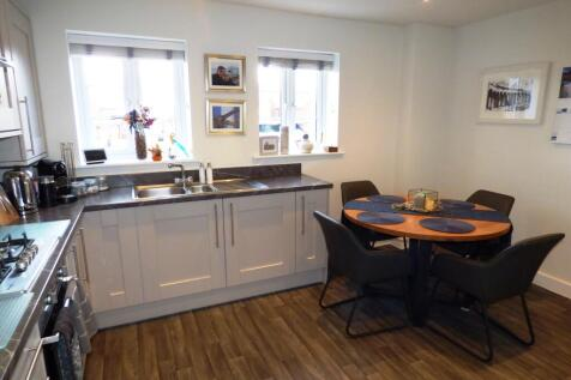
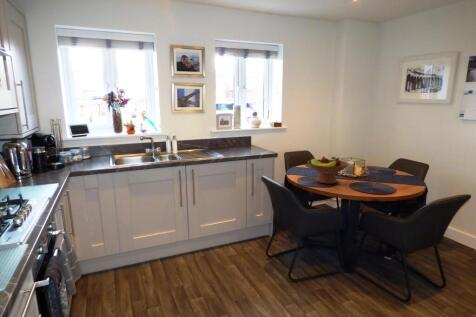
+ fruit bowl (327, 168)
